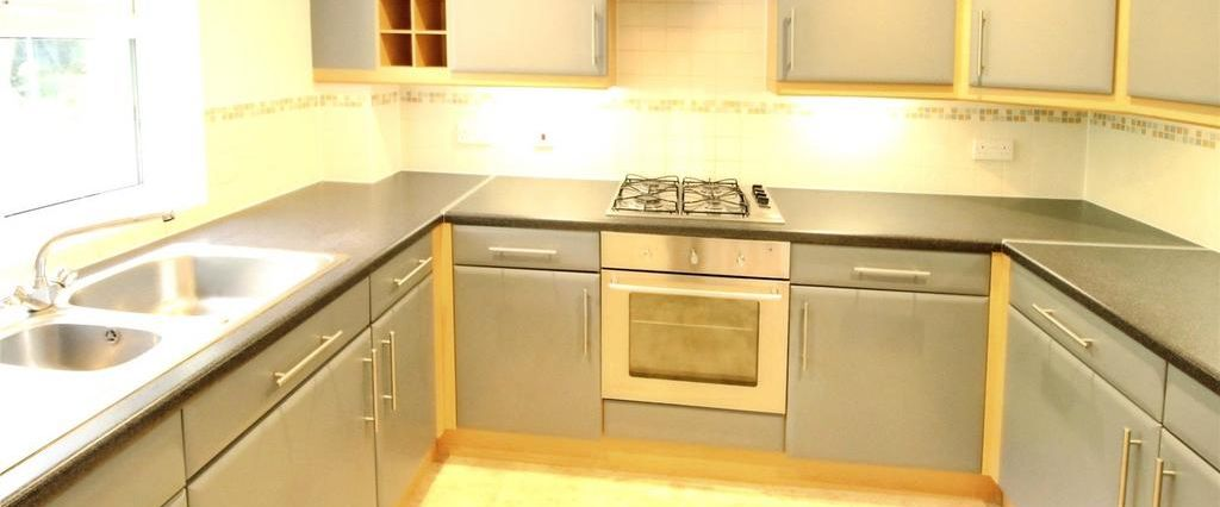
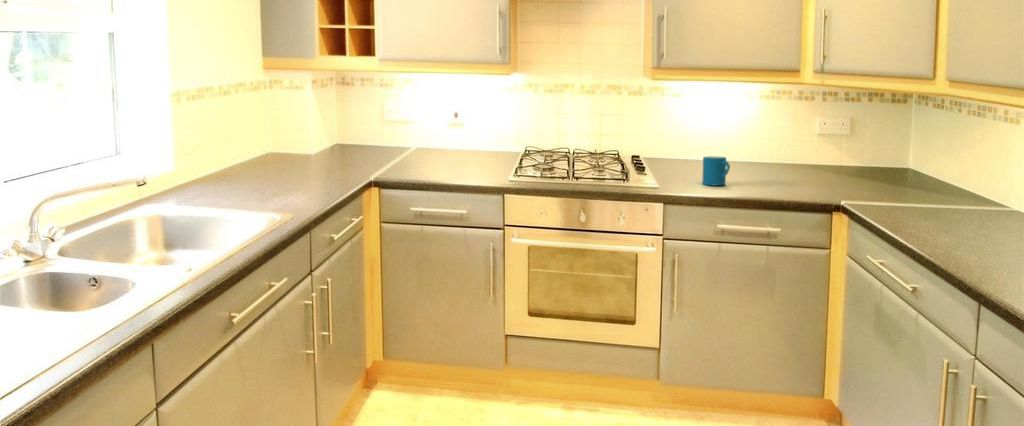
+ mug (717, 171)
